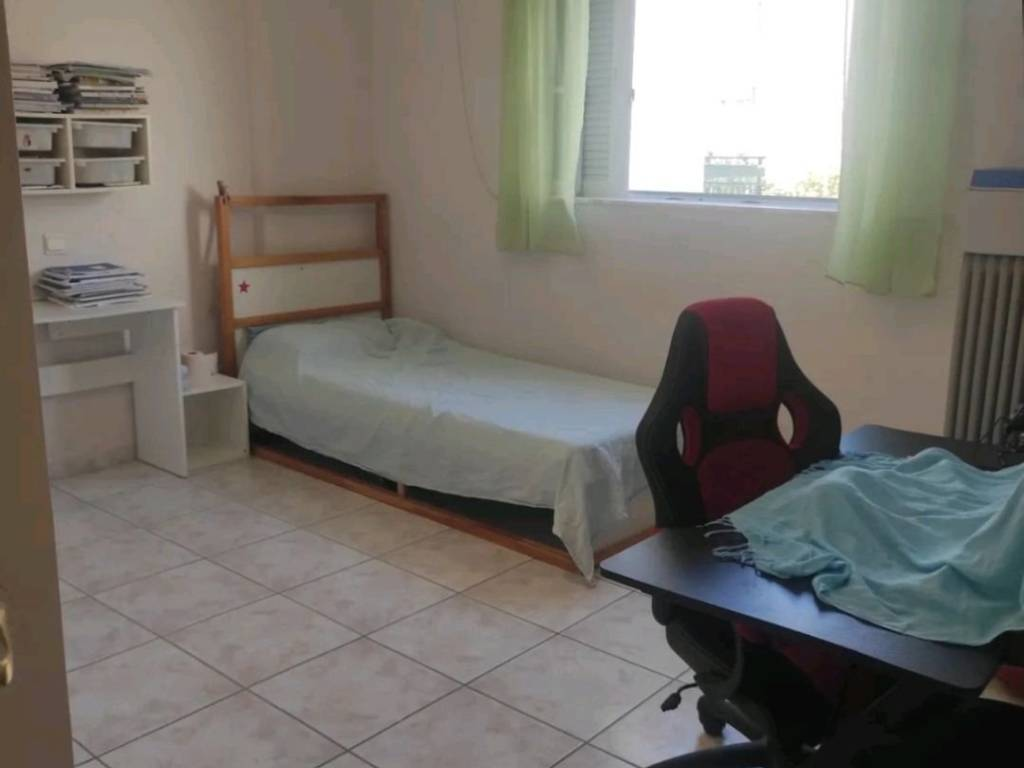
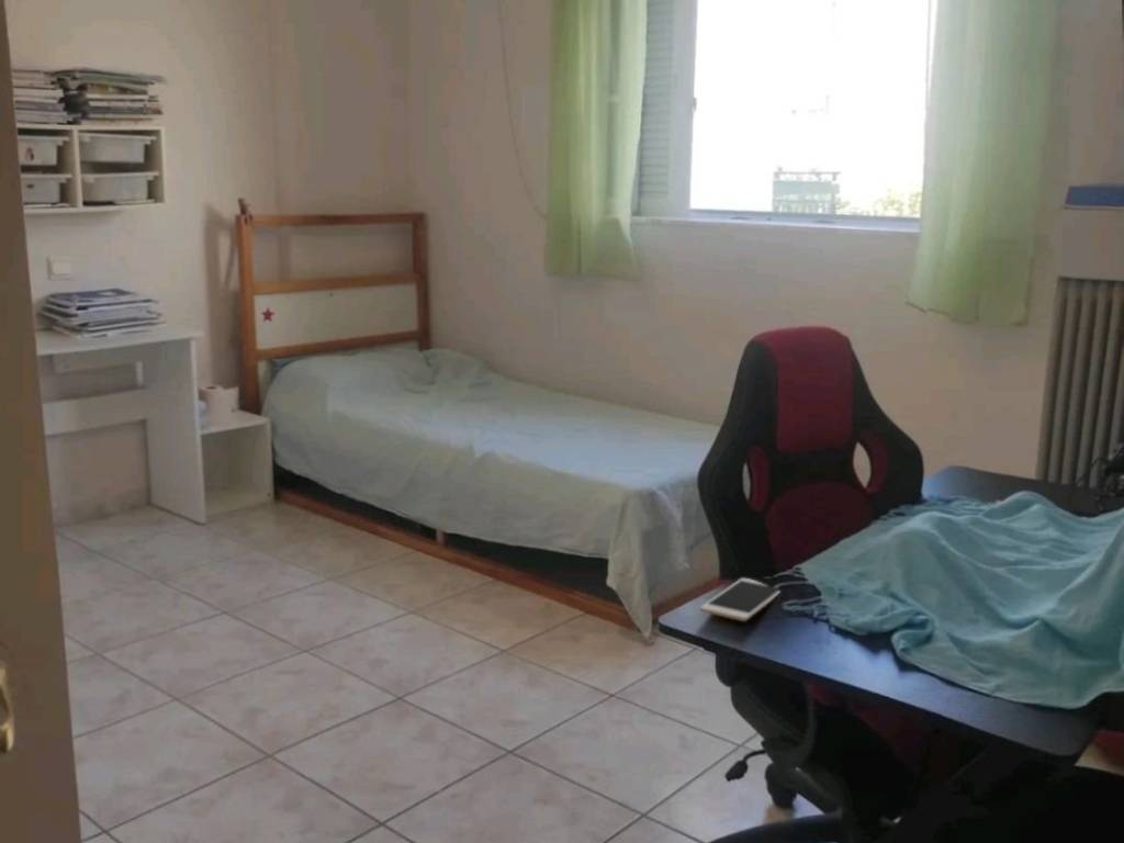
+ cell phone (743, 598)
